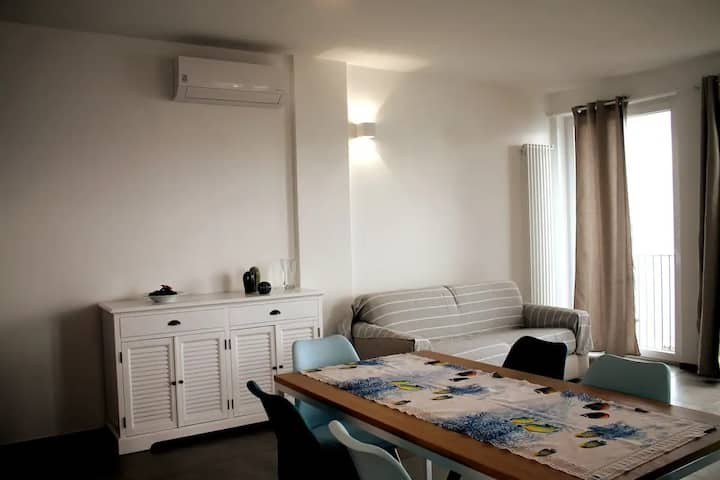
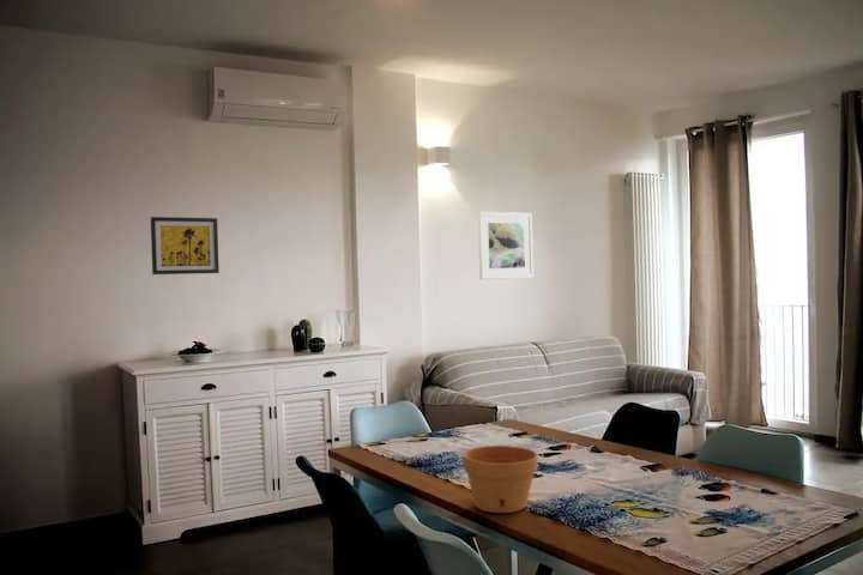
+ wall art (185, 246)
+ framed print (506, 246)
+ flower pot (500, 479)
